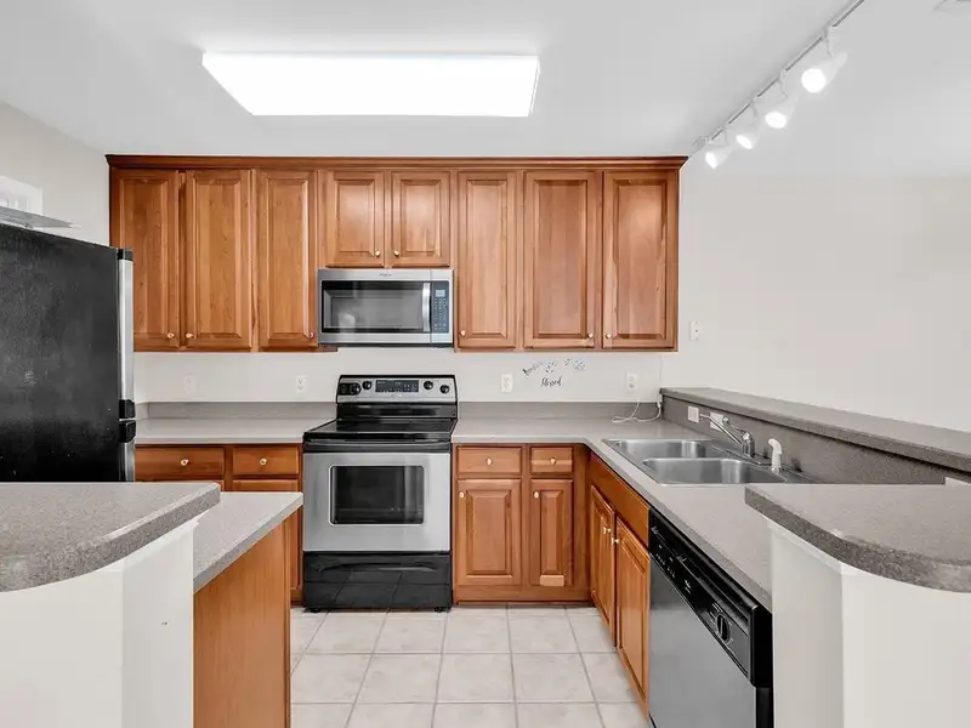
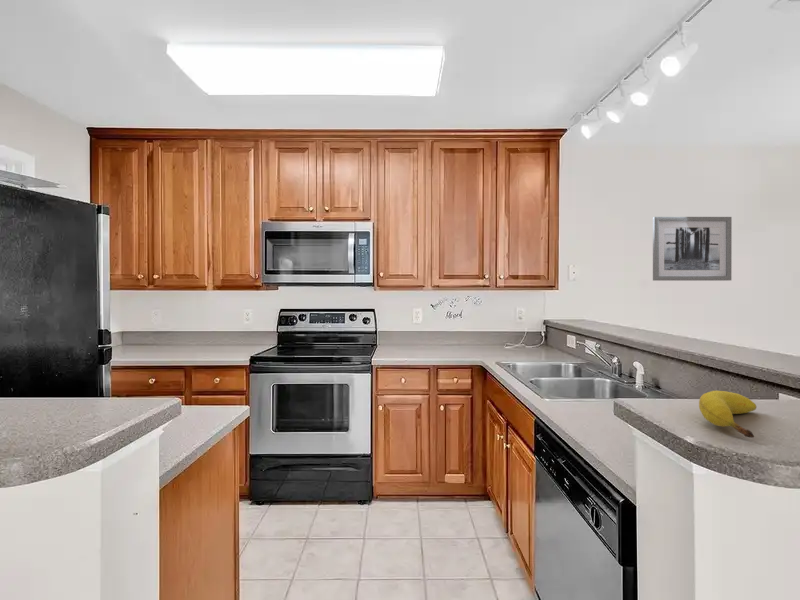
+ wall art (692, 248)
+ fruit (729, 406)
